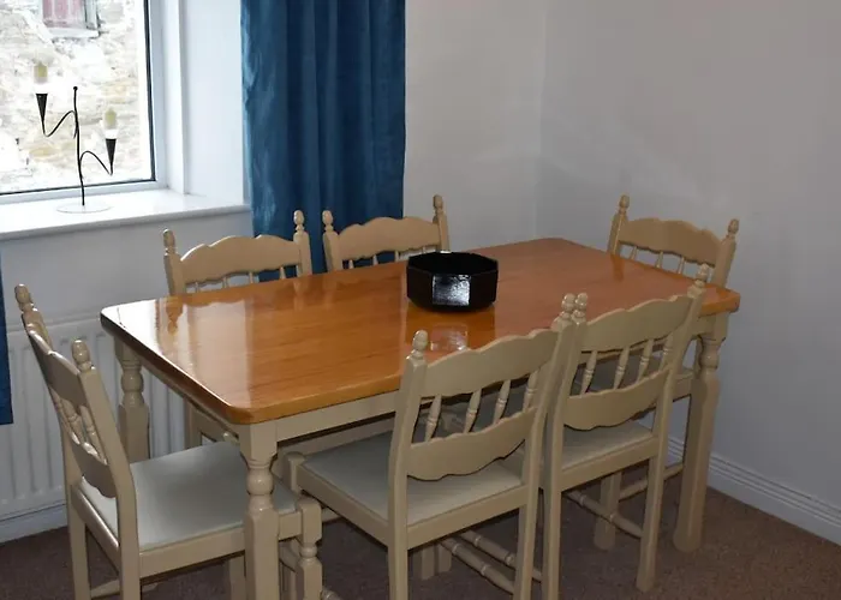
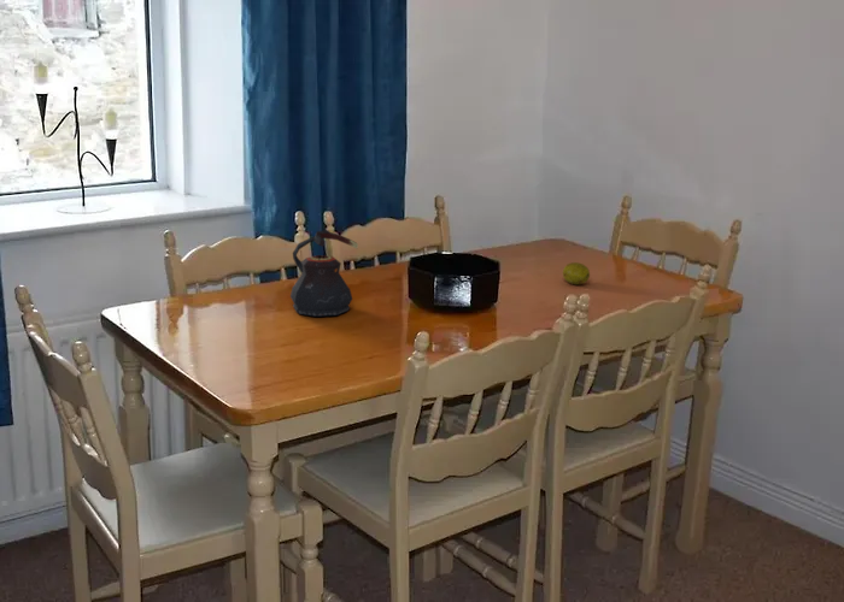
+ teapot (320, 270)
+ fruit (575, 273)
